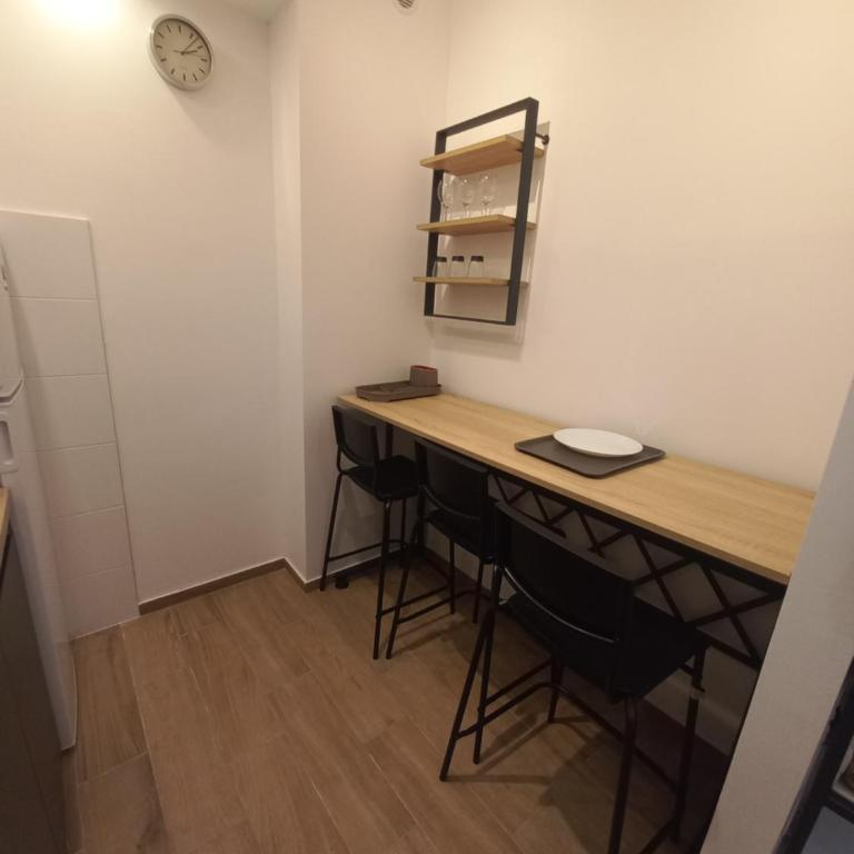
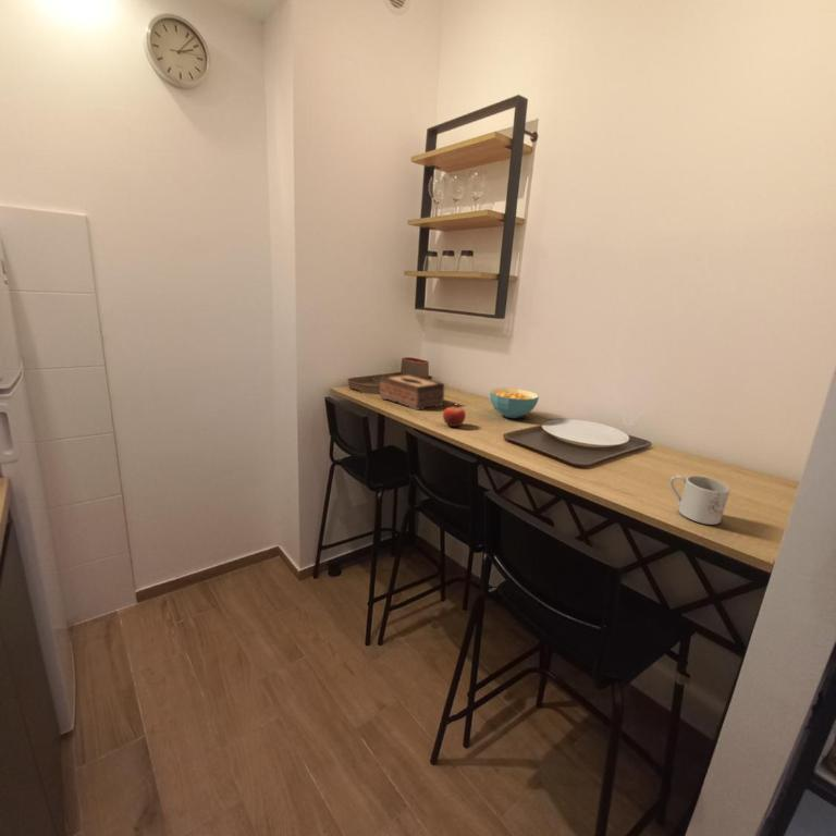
+ tissue box (411, 391)
+ fruit (454, 415)
+ cereal bowl (512, 404)
+ mug (696, 497)
